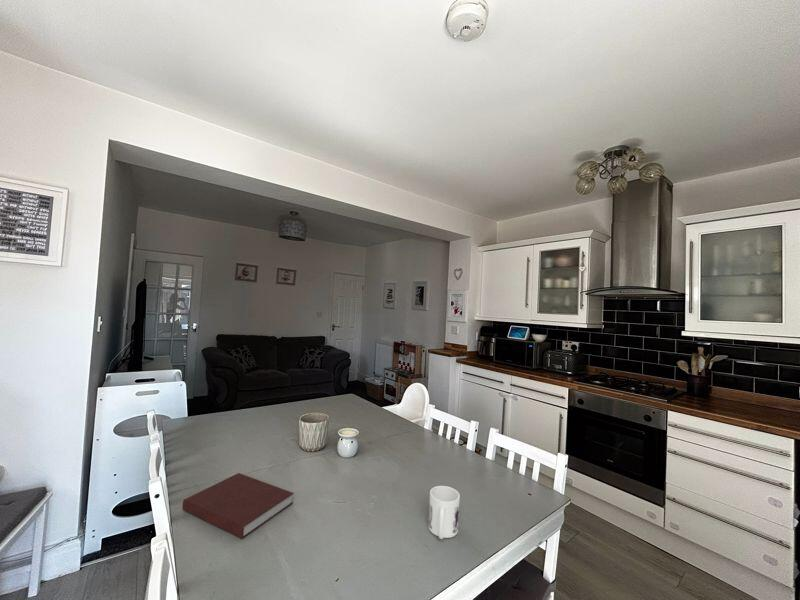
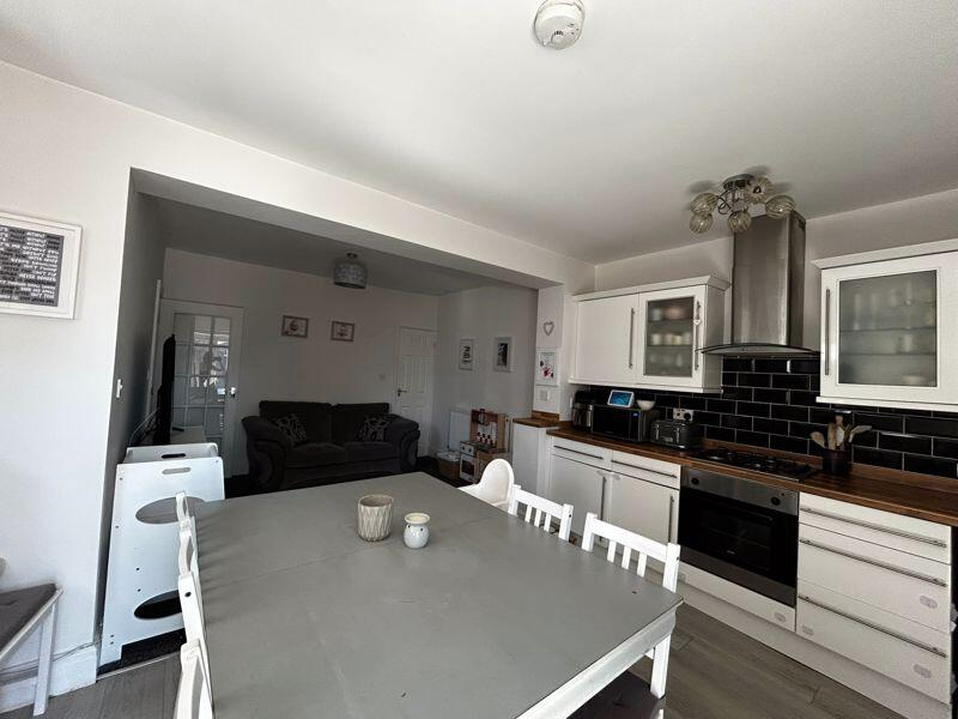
- mug (443, 514)
- notebook (239, 501)
